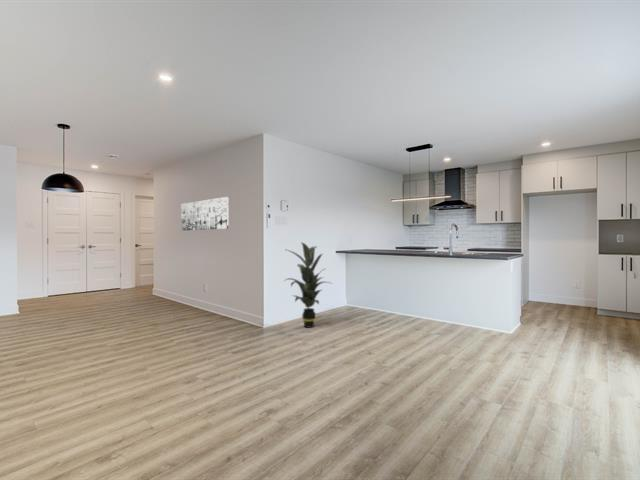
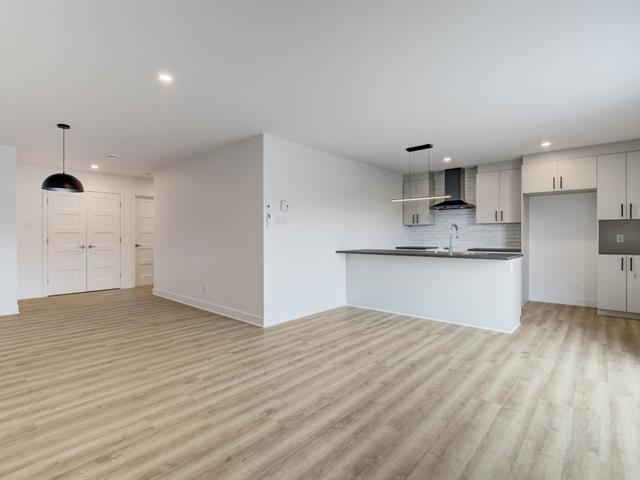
- indoor plant (305, 284)
- wall art (202, 215)
